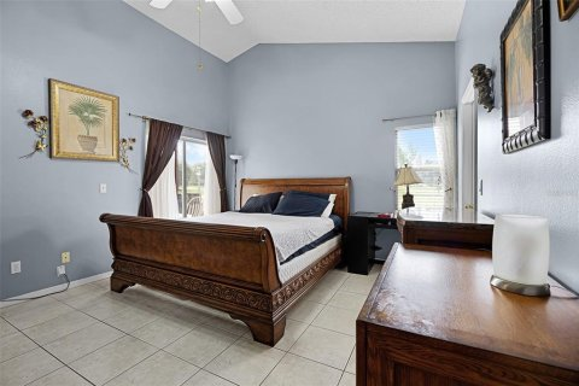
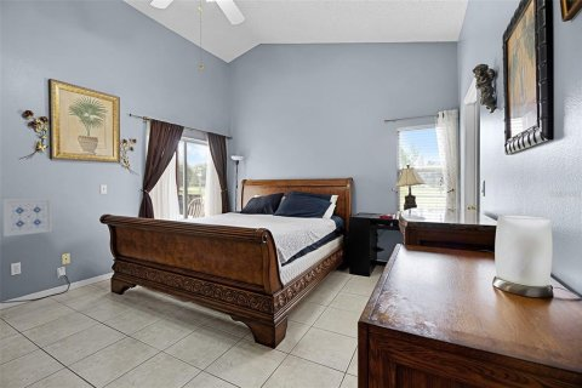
+ wall art (28, 216)
